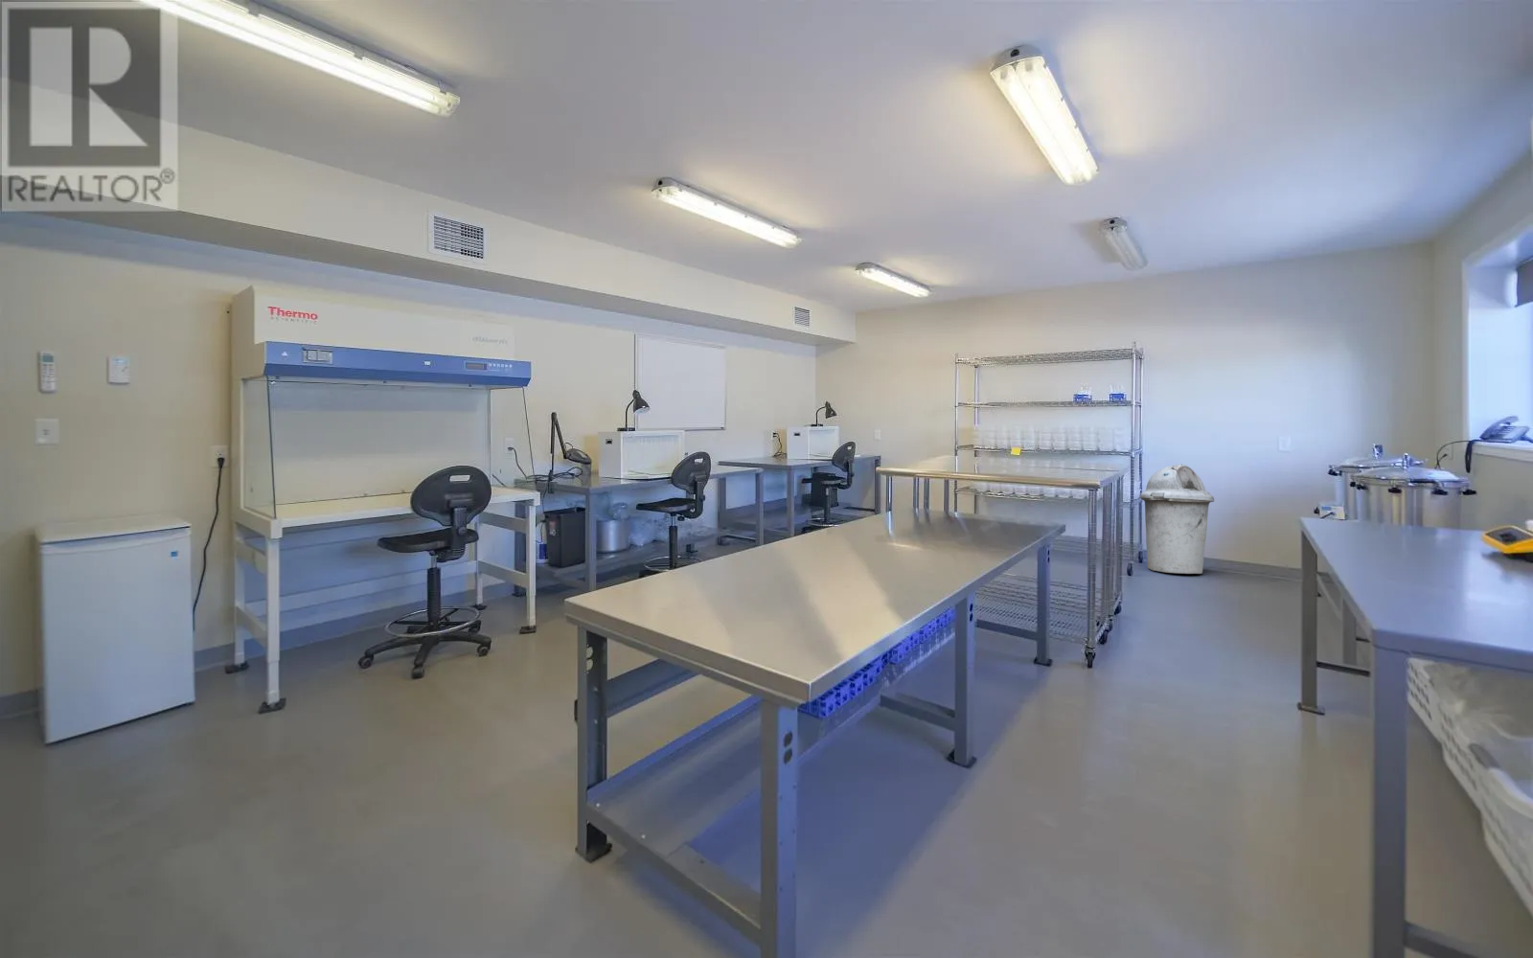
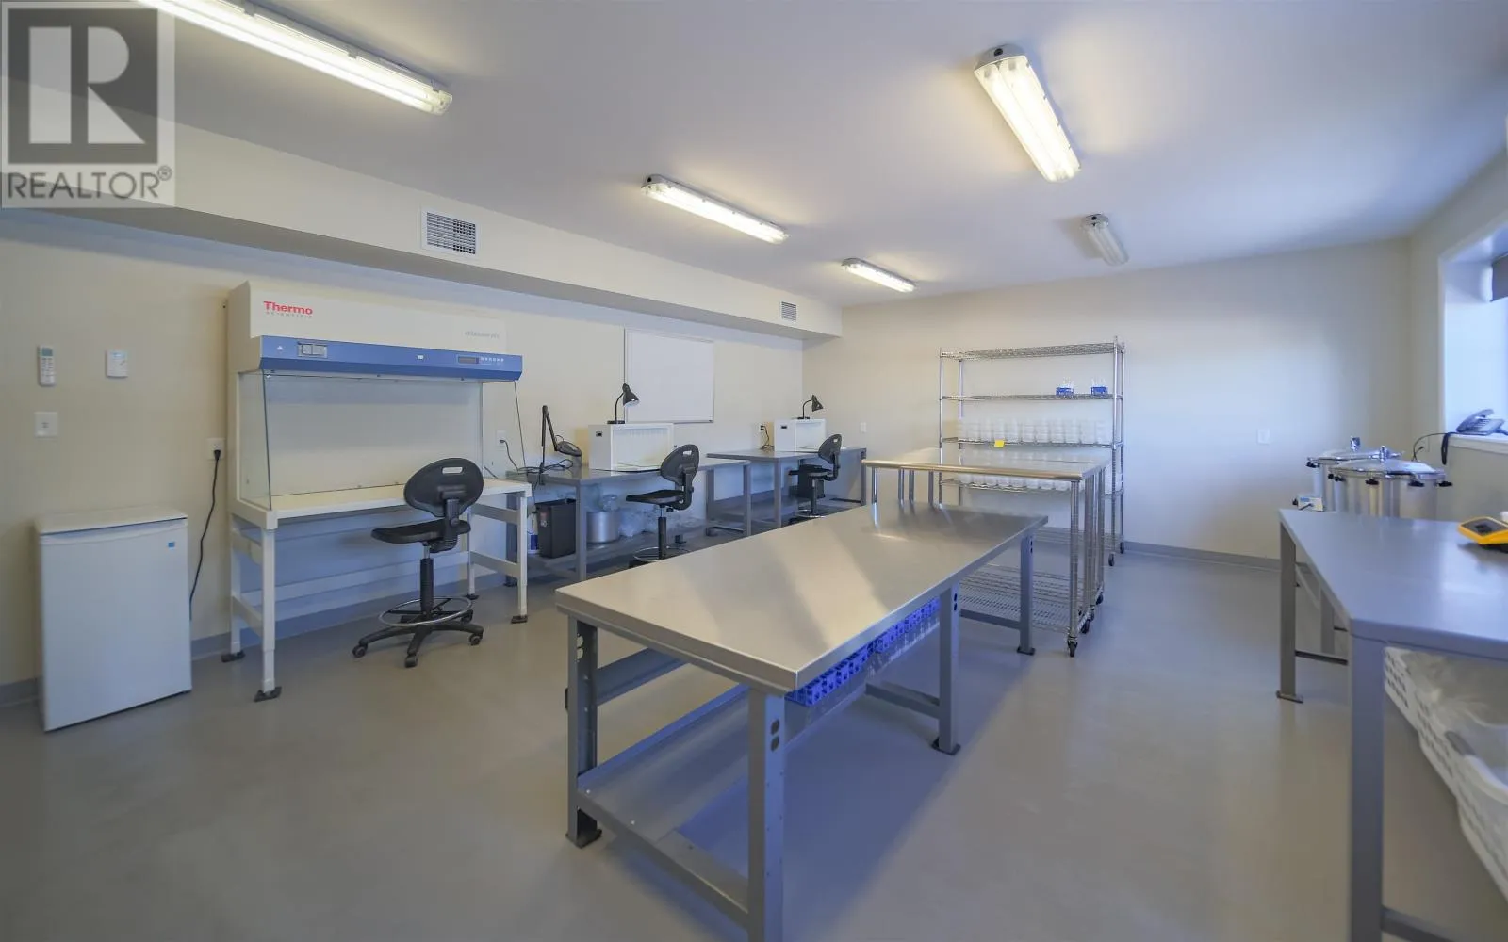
- trash can (1175, 518)
